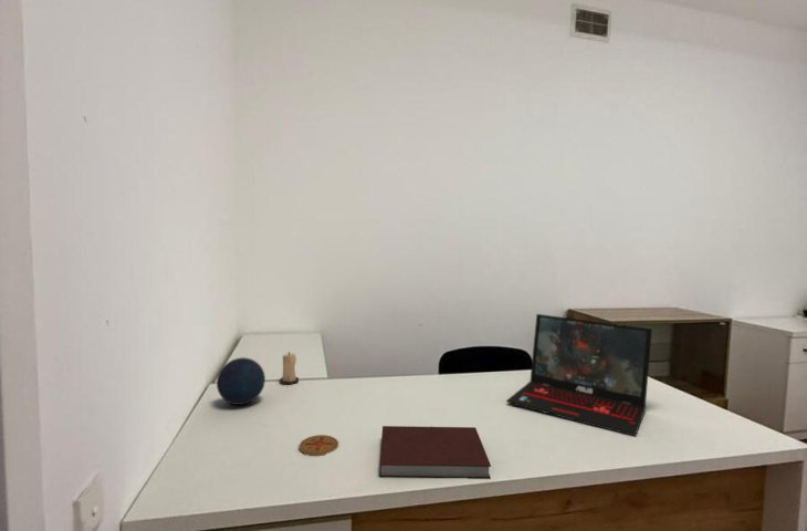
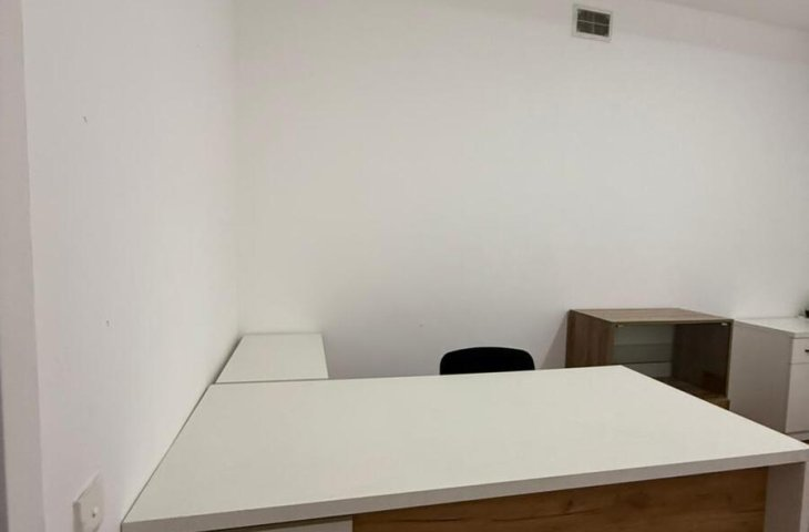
- candle (289, 366)
- decorative orb (241, 381)
- notebook (431, 449)
- laptop (578, 366)
- coaster (318, 445)
